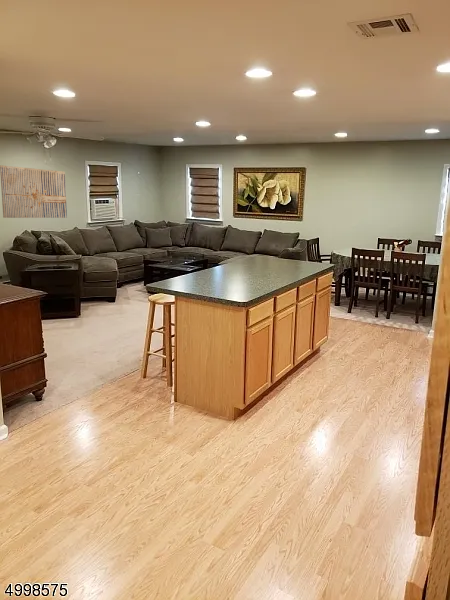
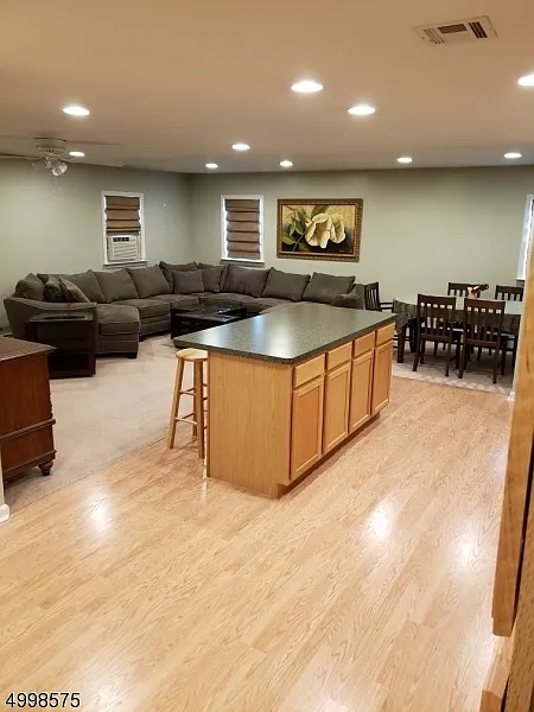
- wall art (35, 193)
